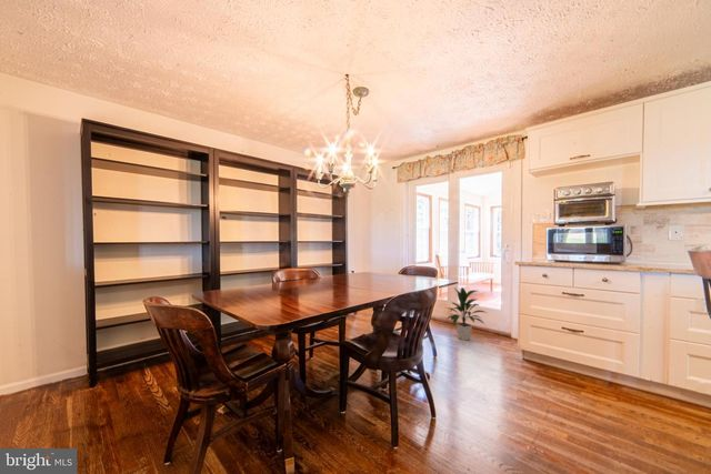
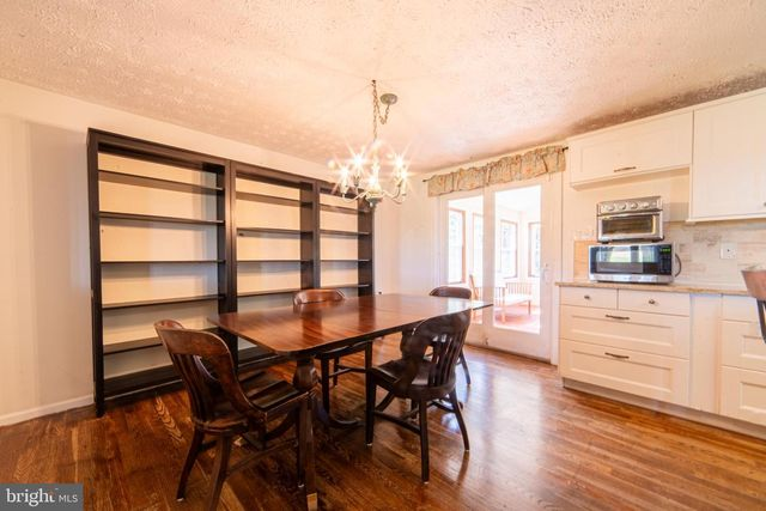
- indoor plant (463, 312)
